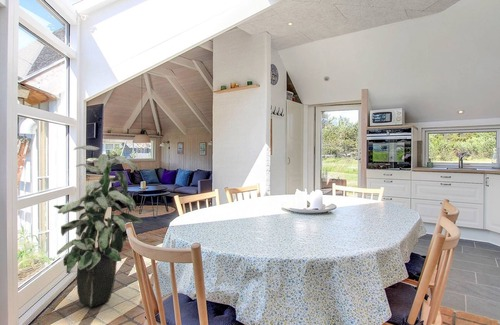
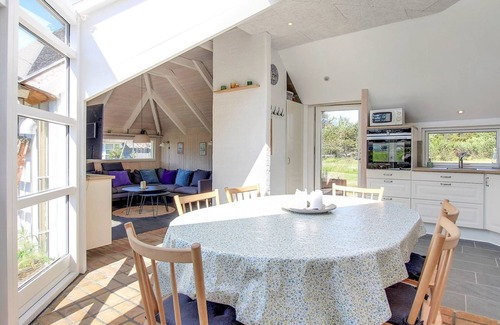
- indoor plant (97, 222)
